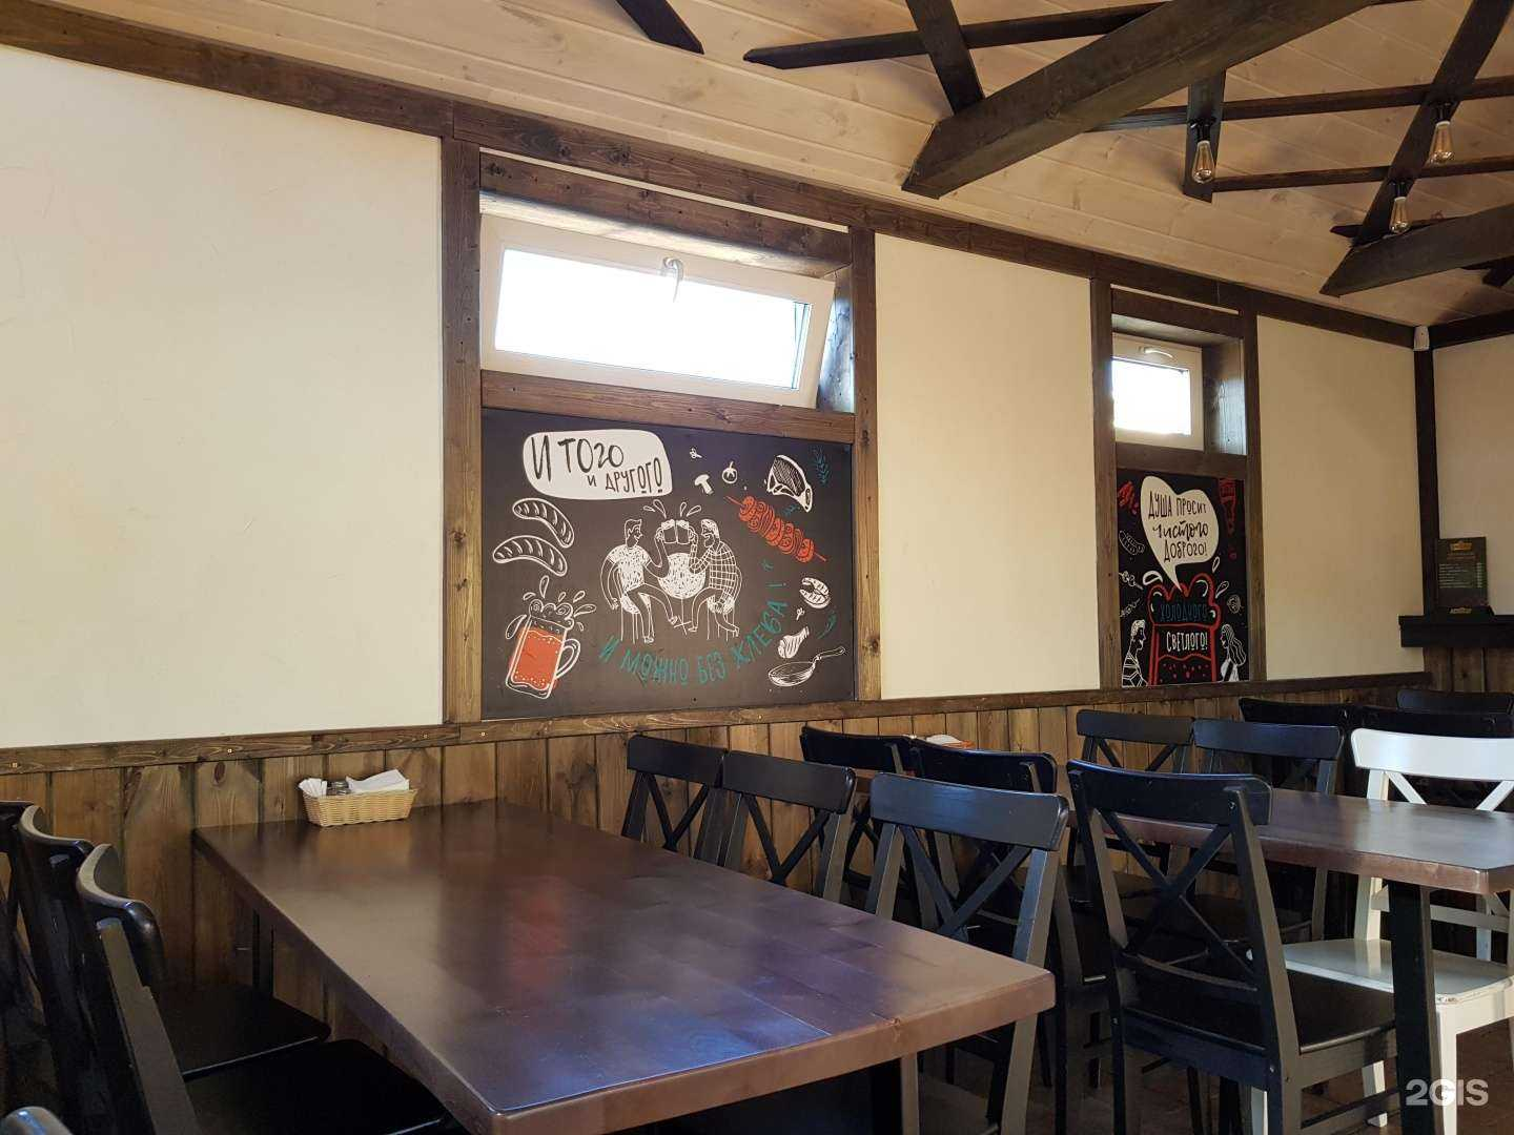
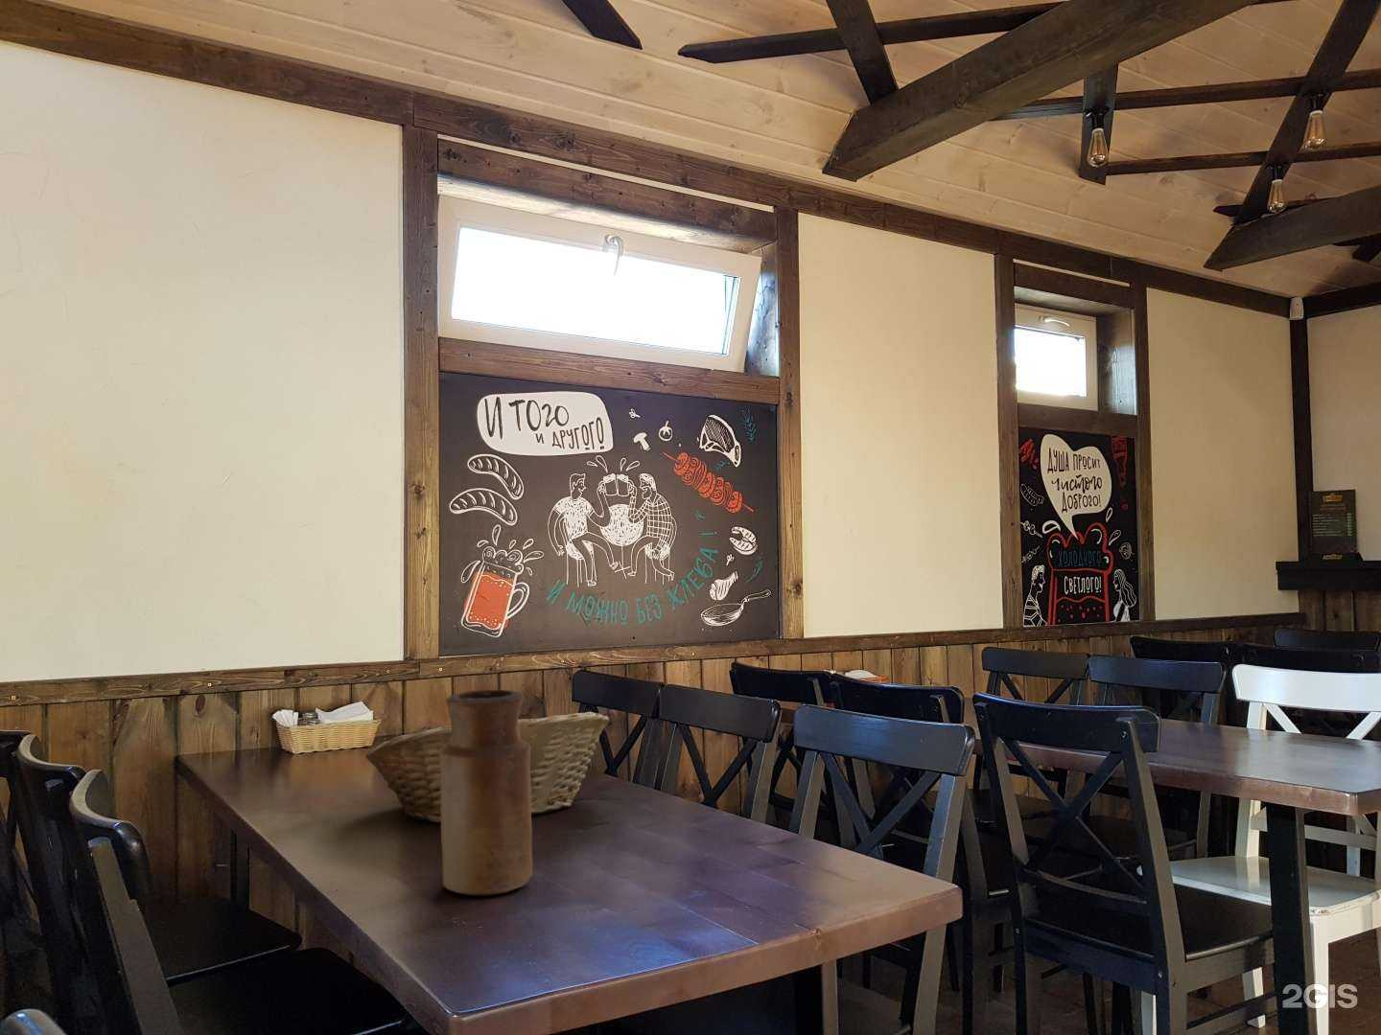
+ fruit basket (520, 738)
+ vase (486, 788)
